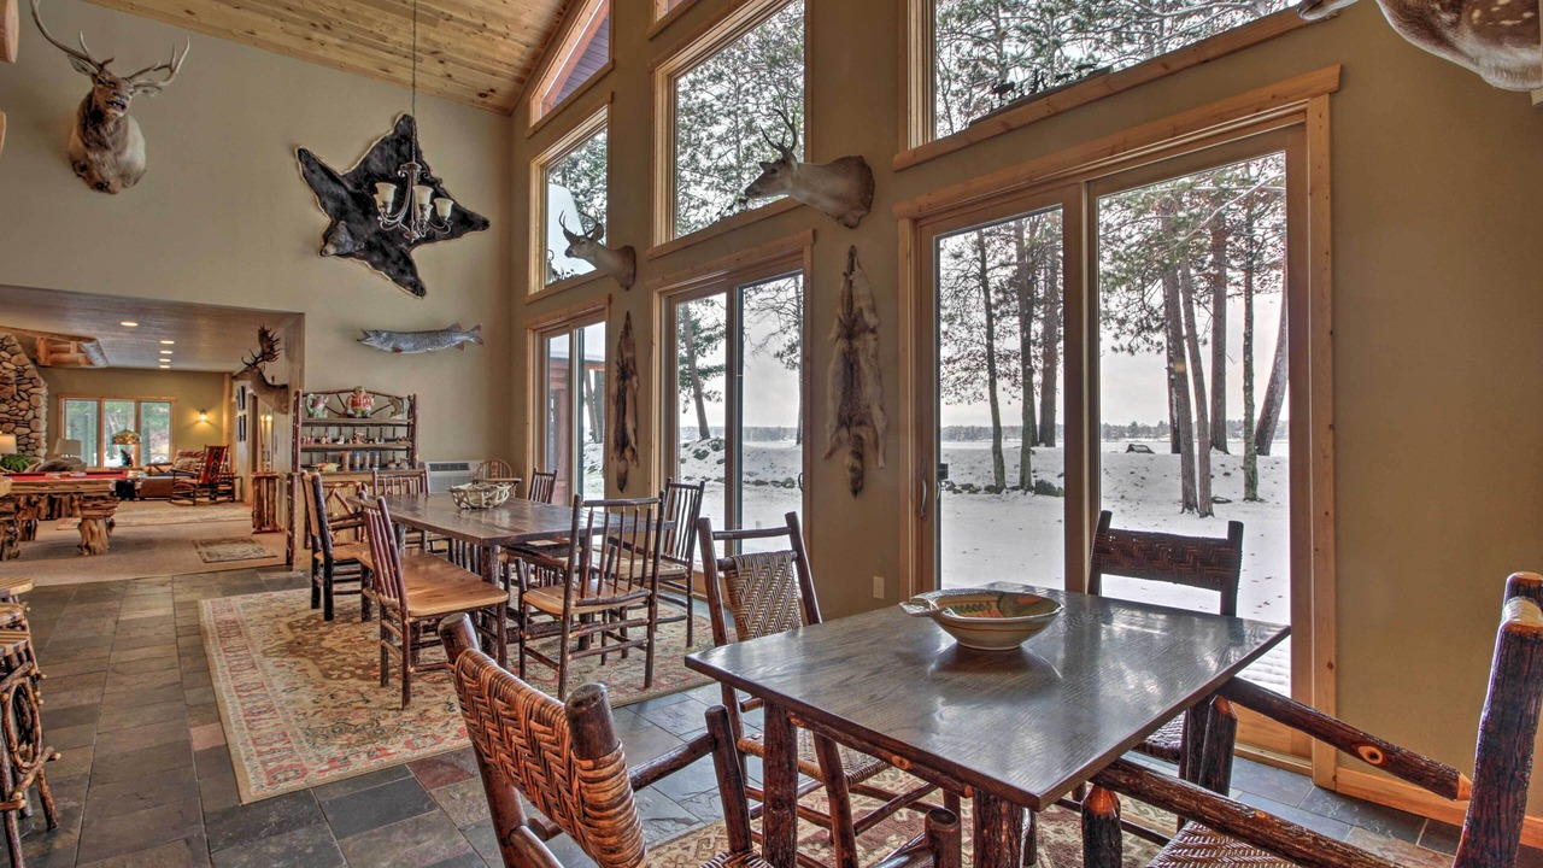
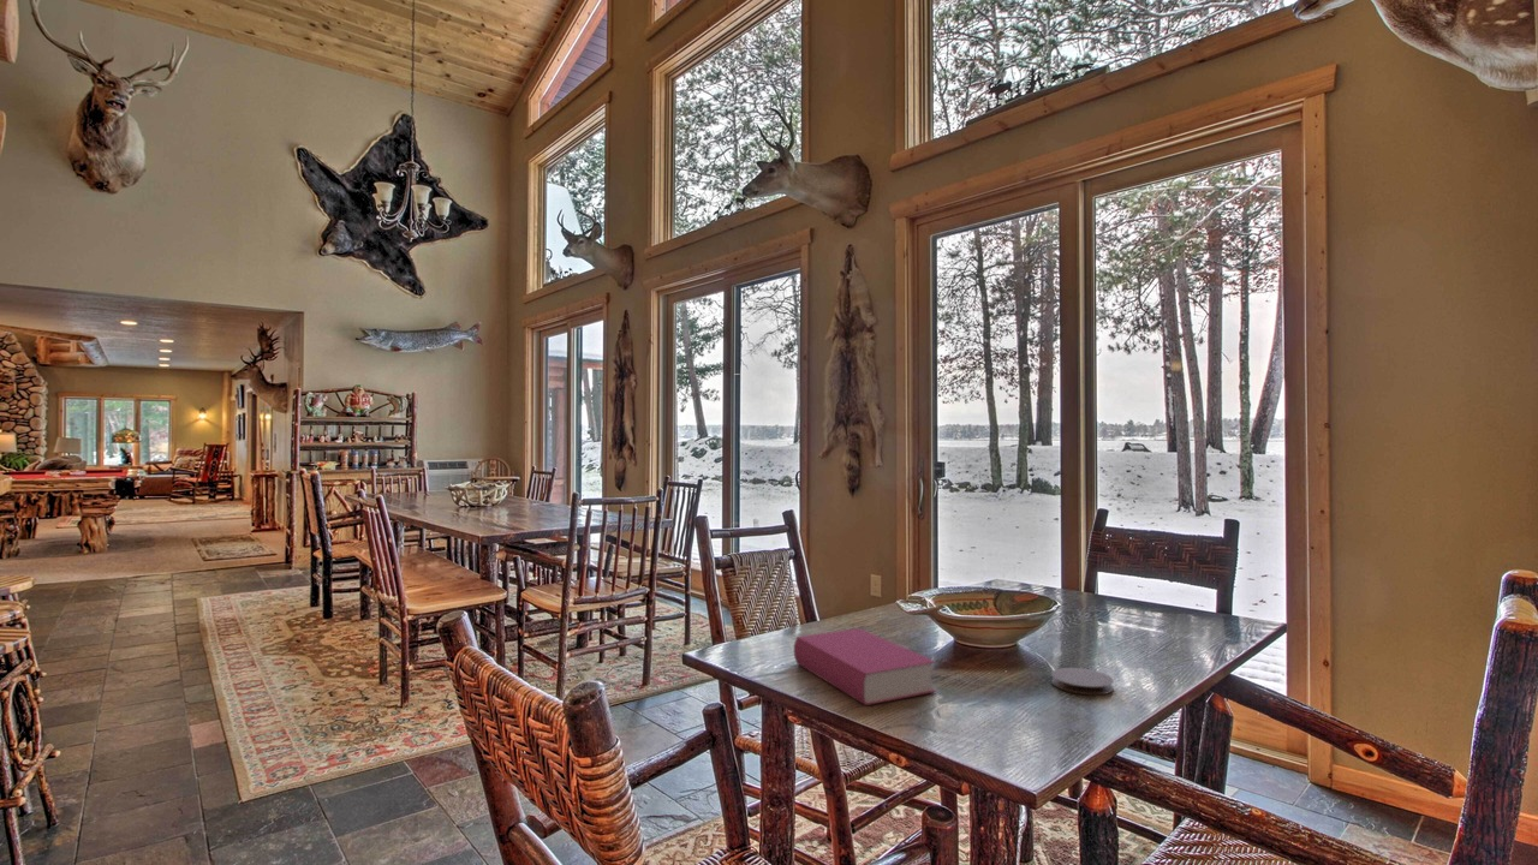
+ book (860, 662)
+ coaster (1081, 680)
